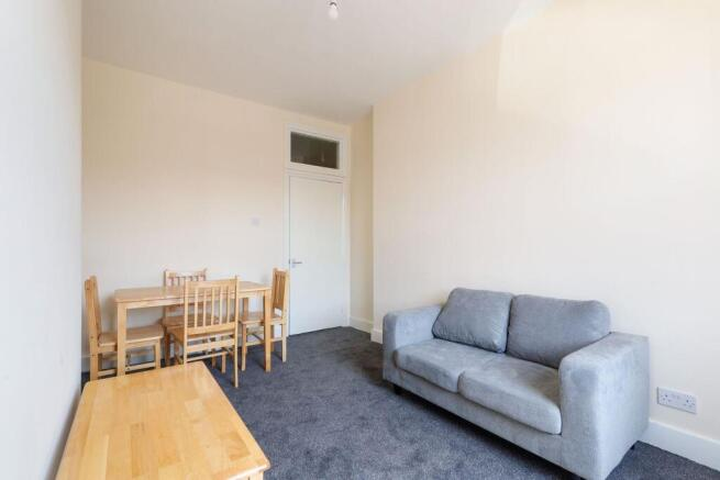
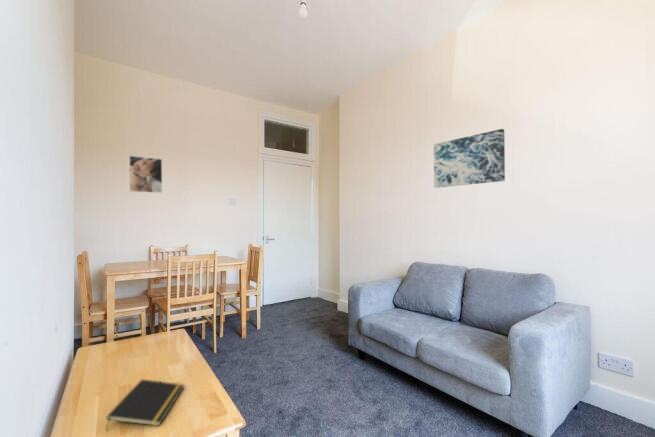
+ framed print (146, 174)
+ notepad (149, 400)
+ wall art (466, 161)
